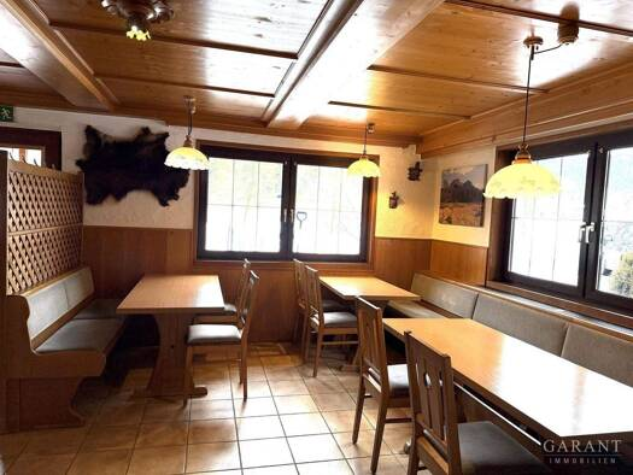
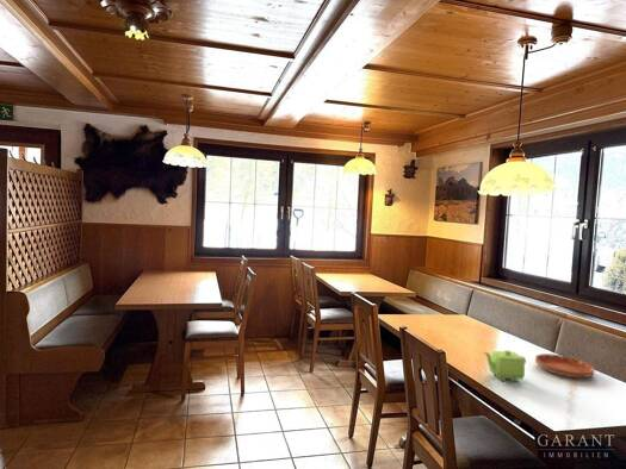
+ saucer (563, 365)
+ teapot (503, 363)
